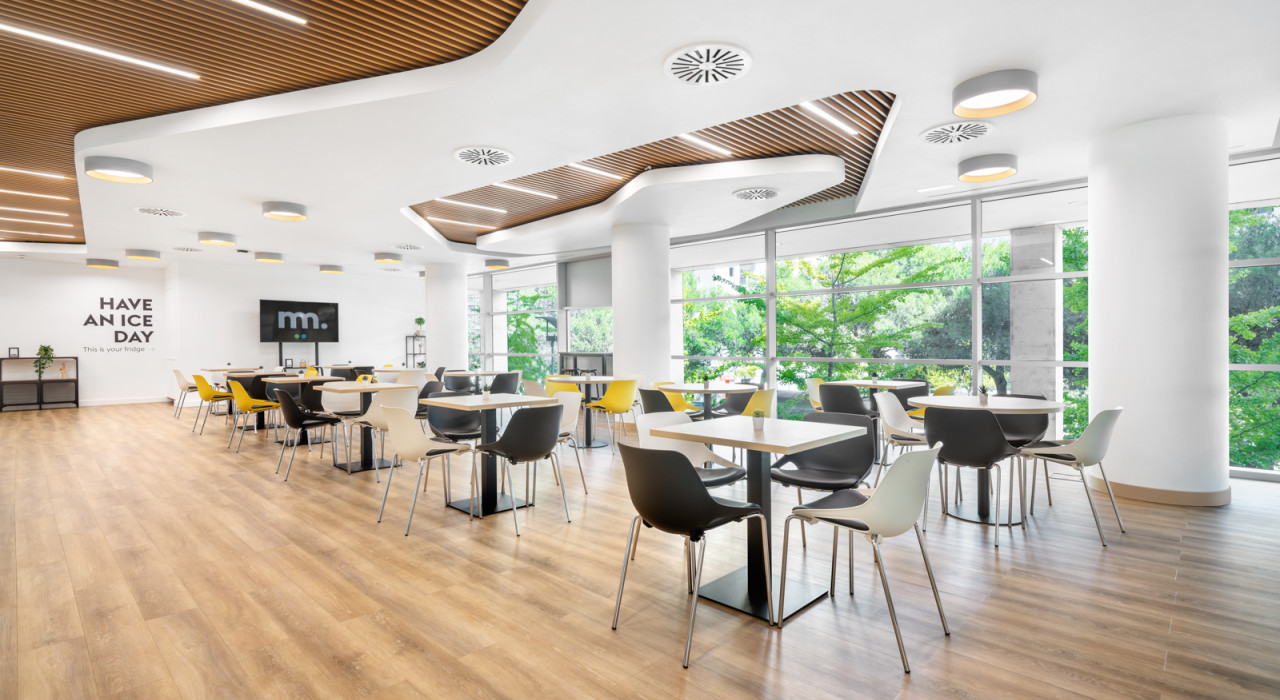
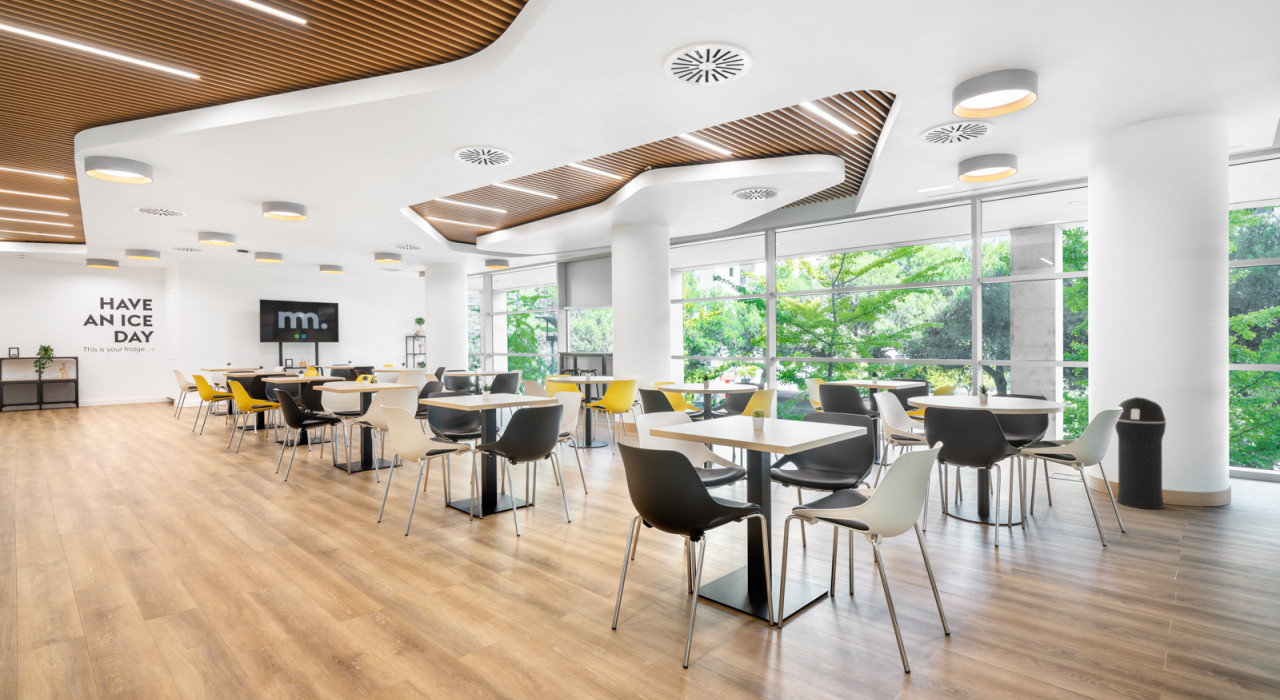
+ trash can (1139, 451)
